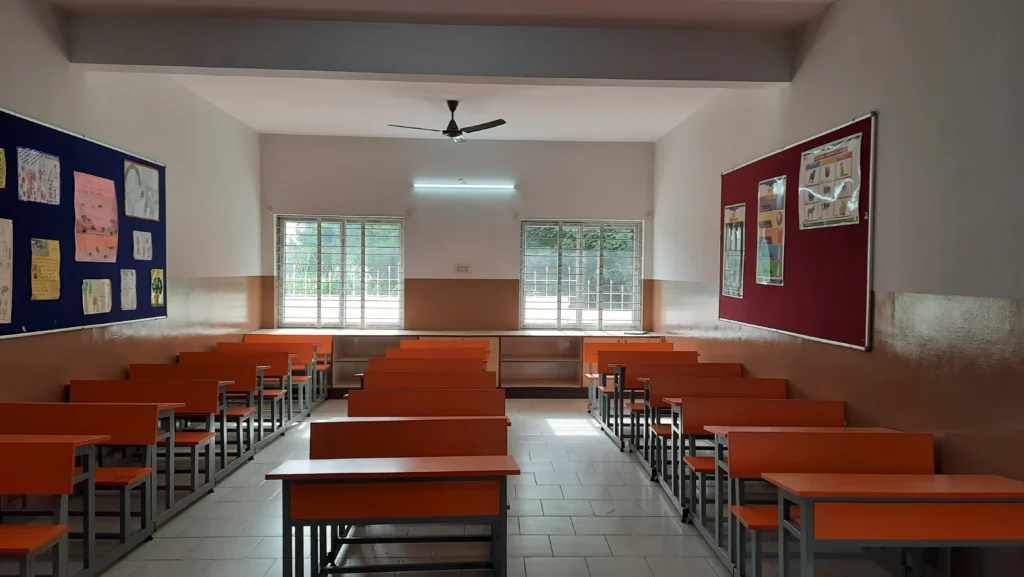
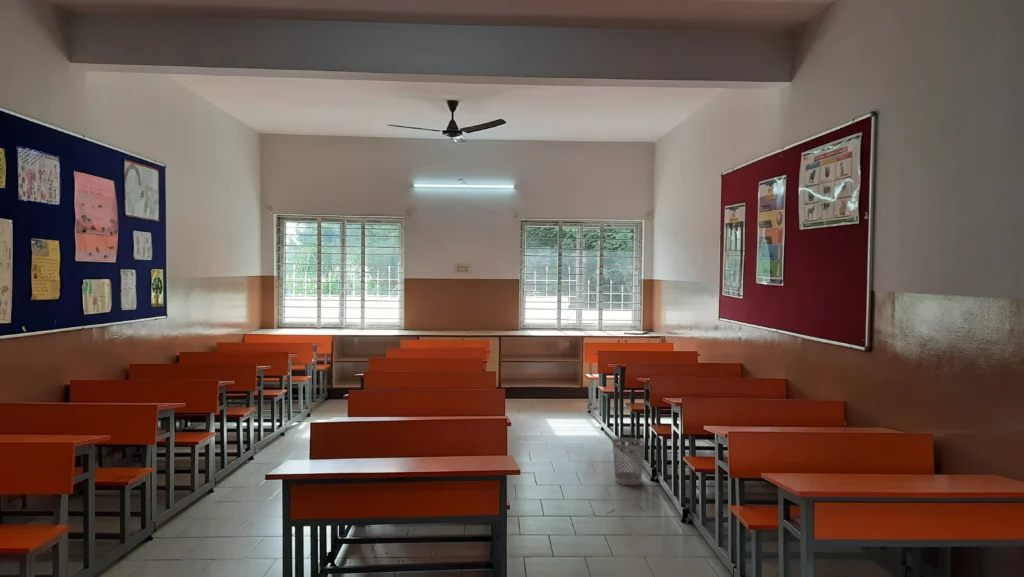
+ wastebasket (628, 461)
